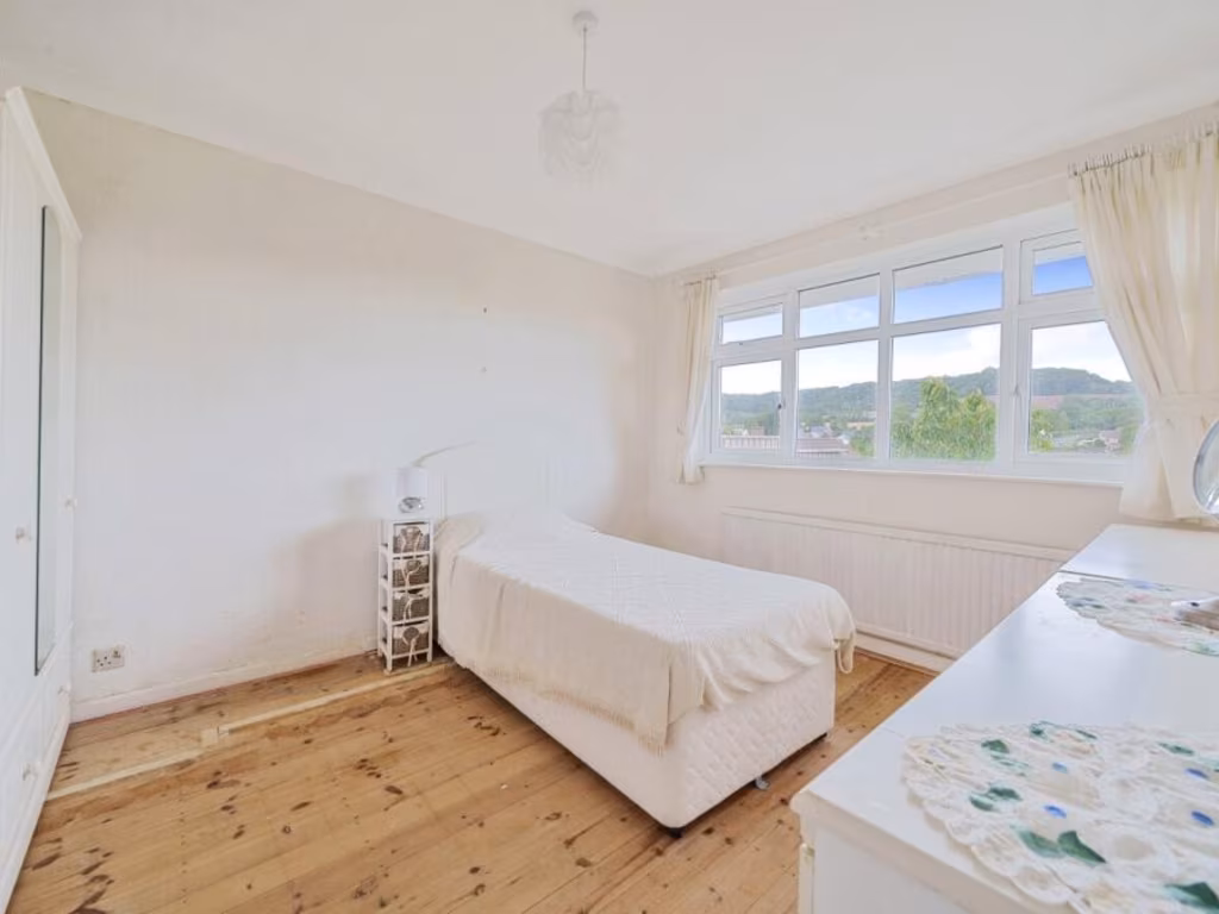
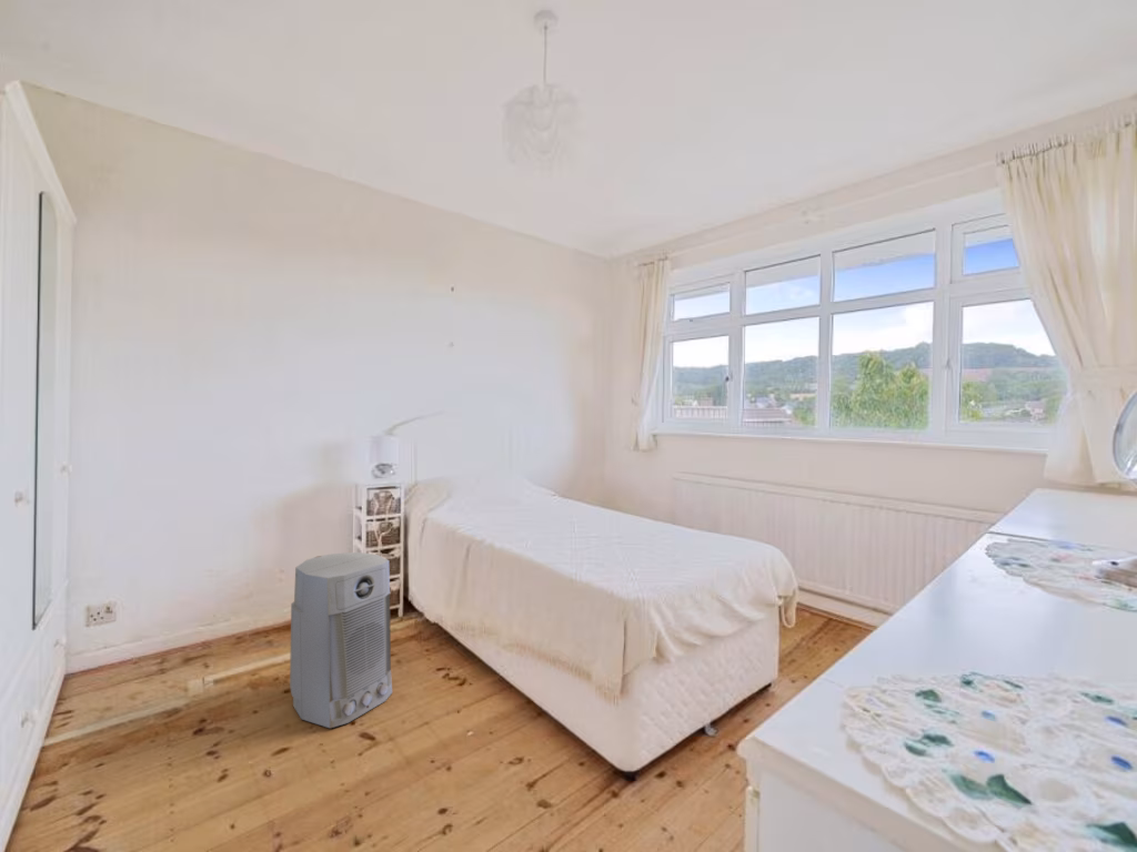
+ air purifier (340, 630)
